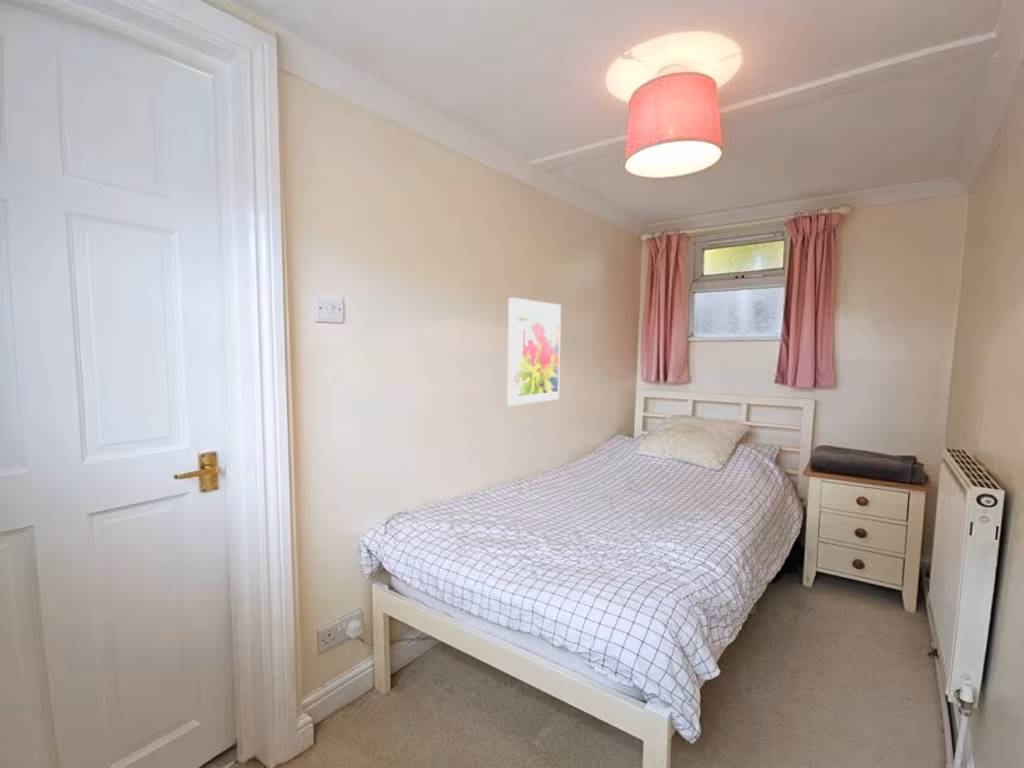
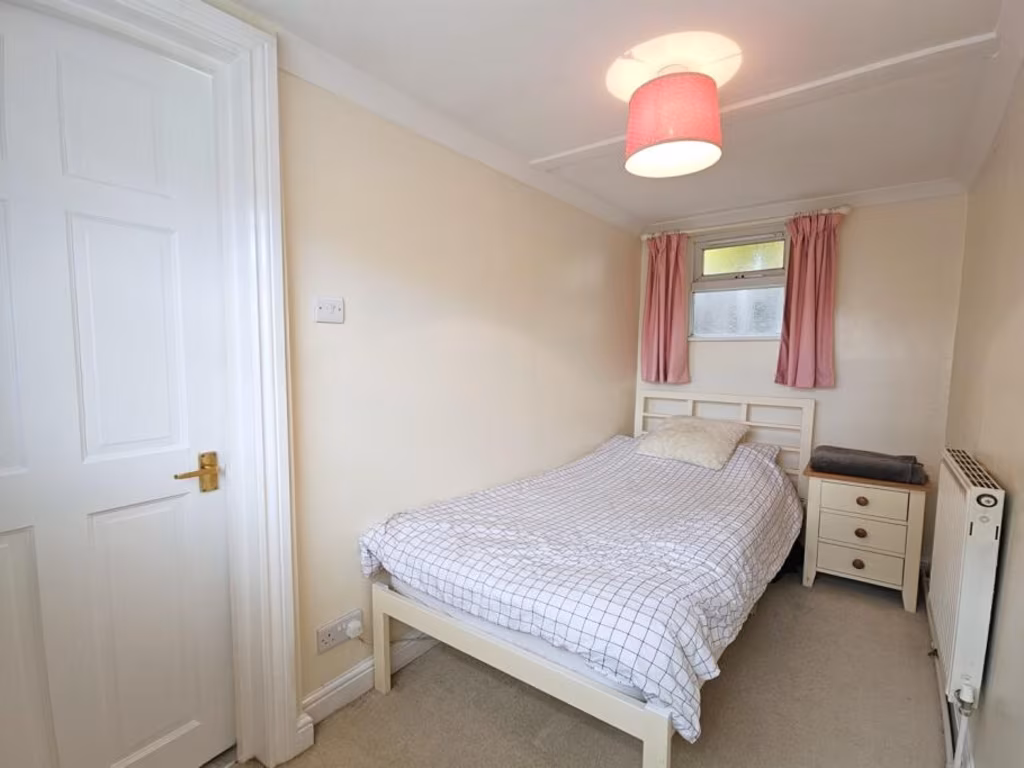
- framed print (535, 352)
